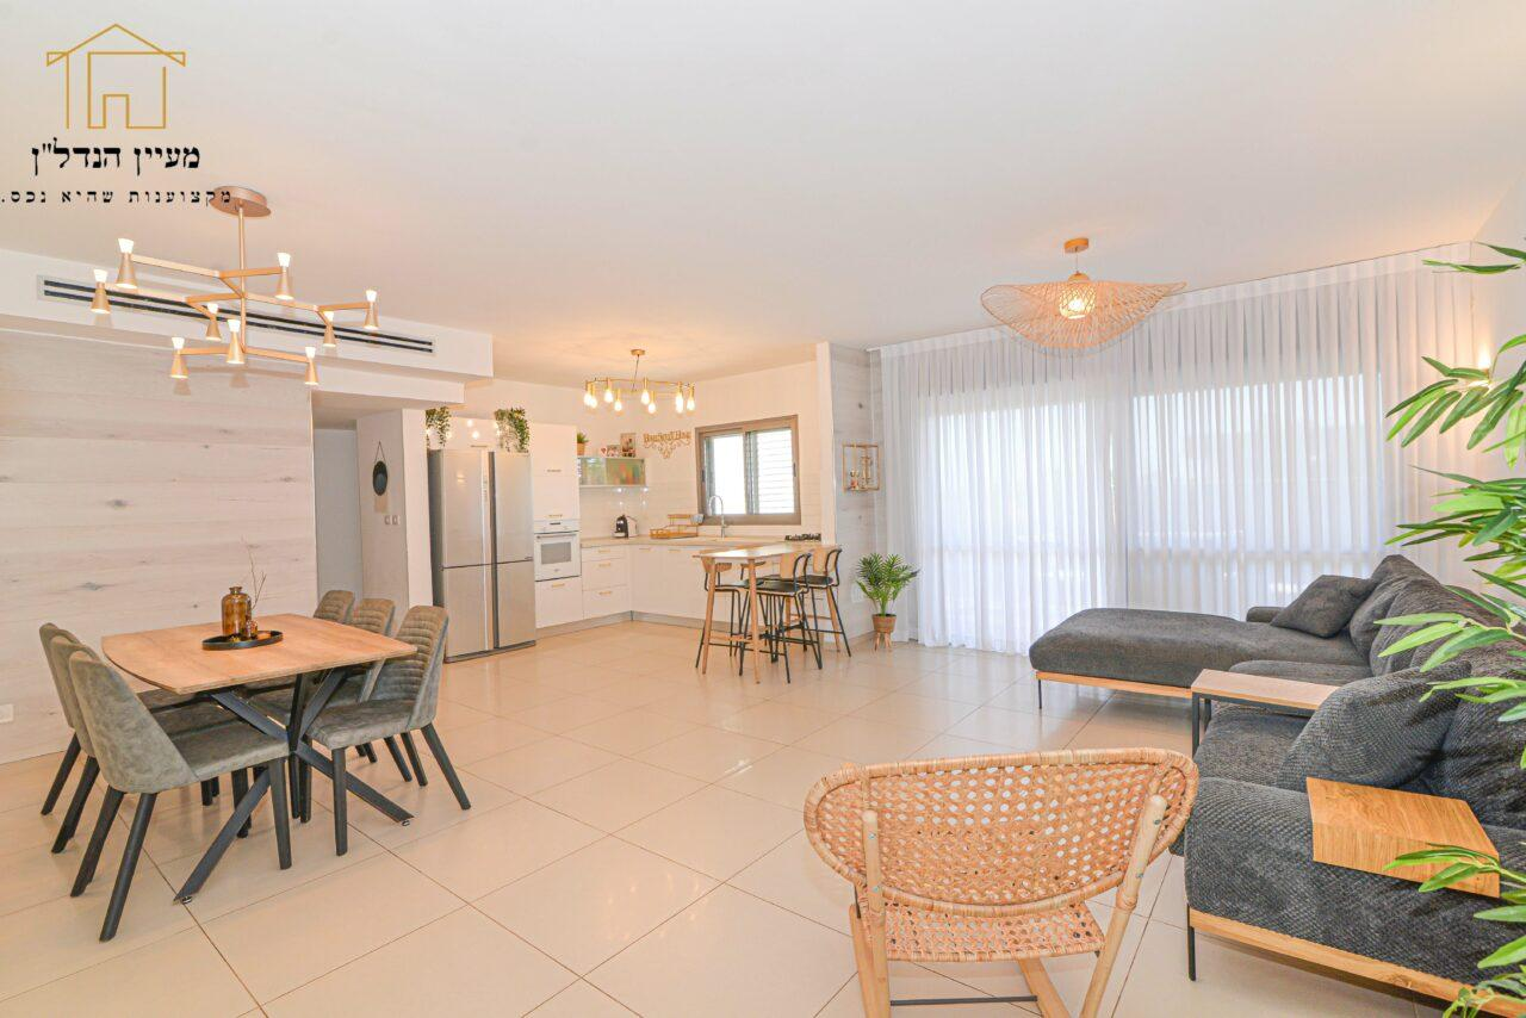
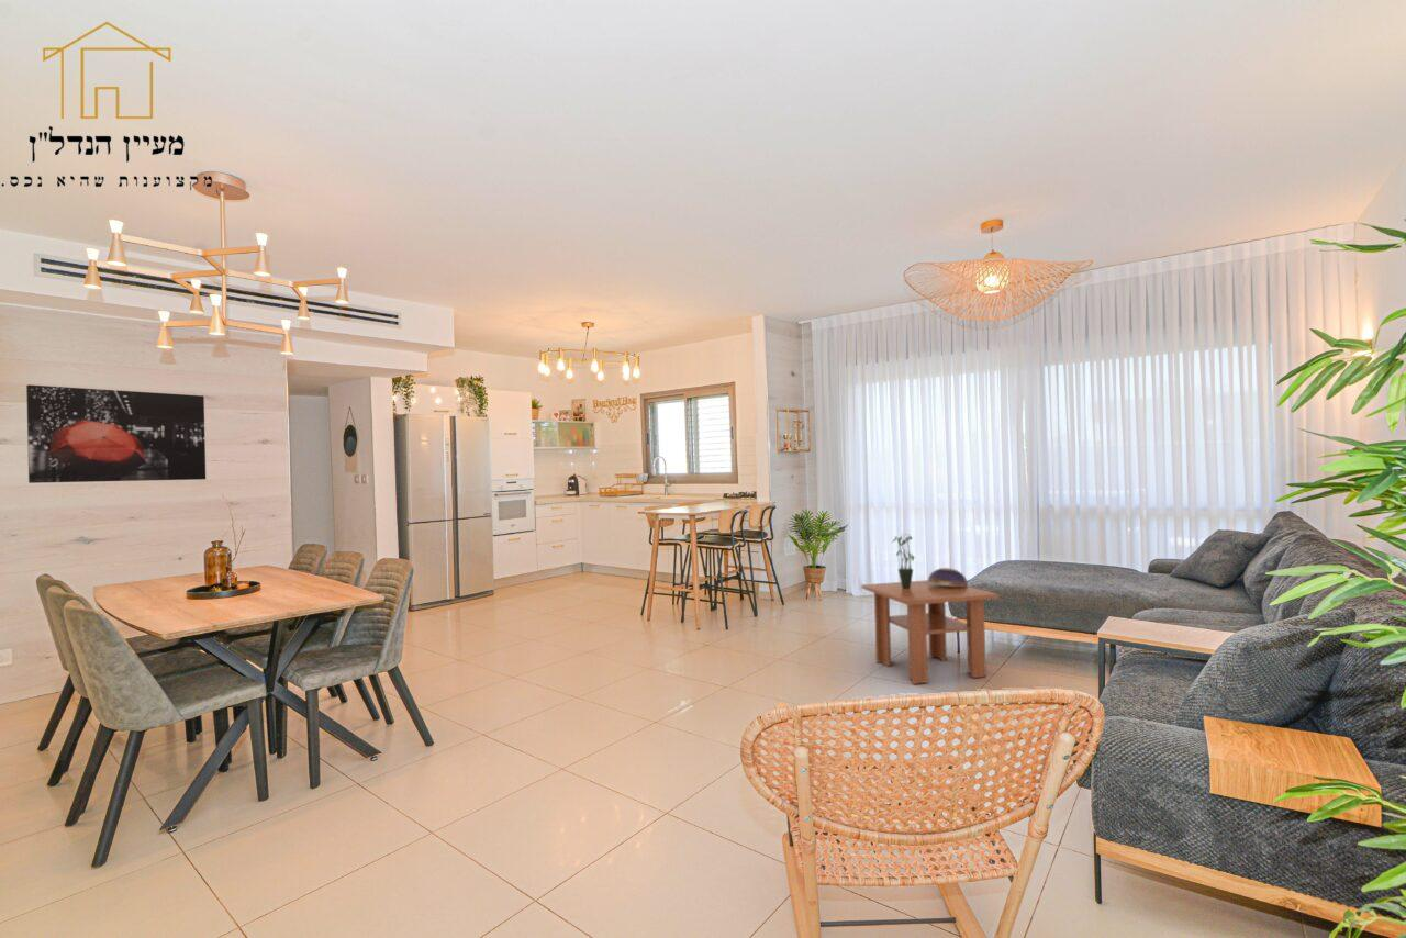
+ potted plant (902, 560)
+ coffee table (927, 628)
+ decorative bowl (947, 577)
+ wall art (123, 435)
